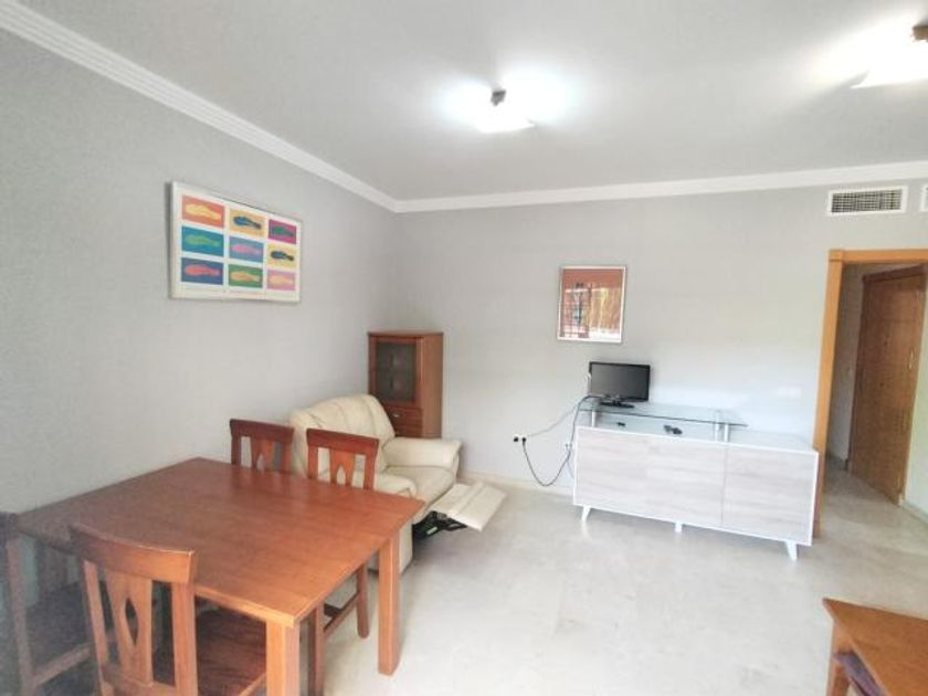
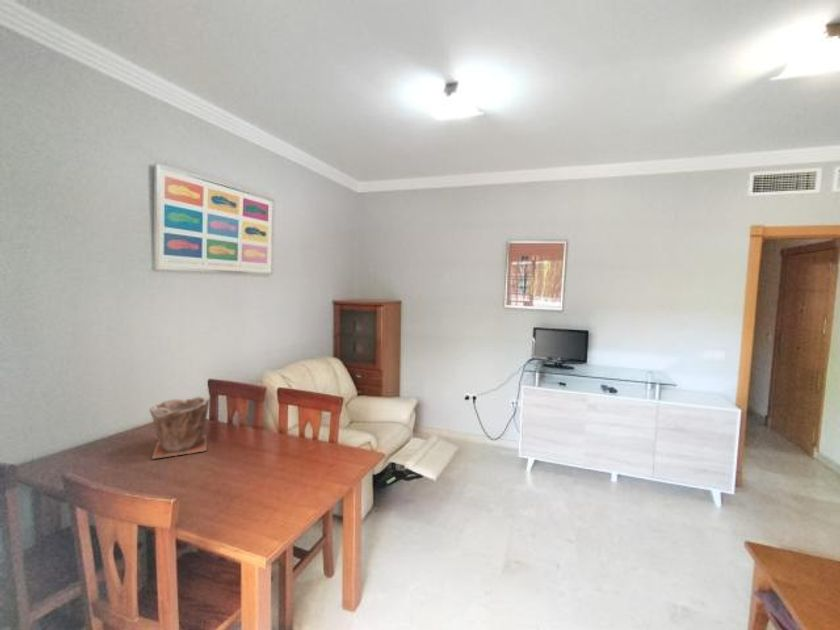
+ plant pot (181, 423)
